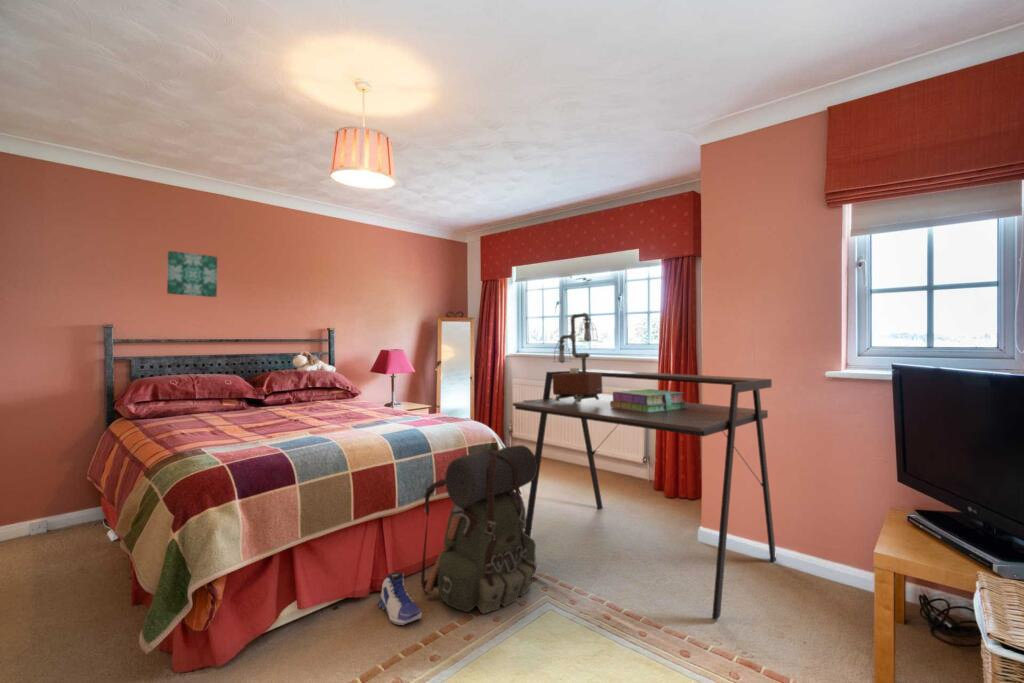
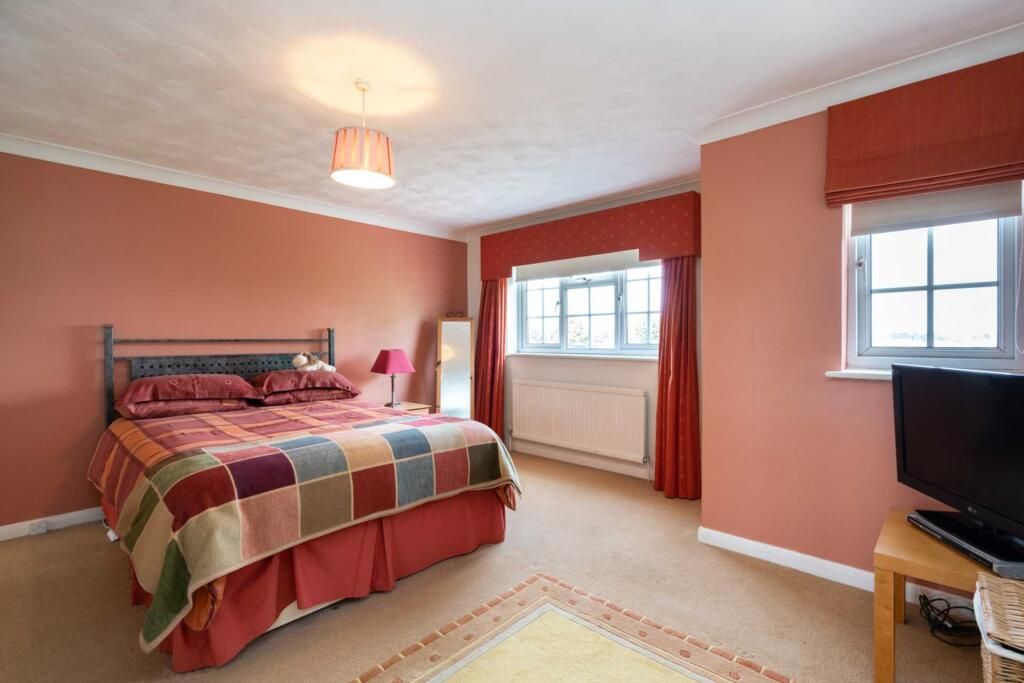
- table lamp (561, 359)
- backpack (479, 516)
- wall art (192, 274)
- desk (641, 427)
- sneaker (396, 594)
- stack of books (648, 399)
